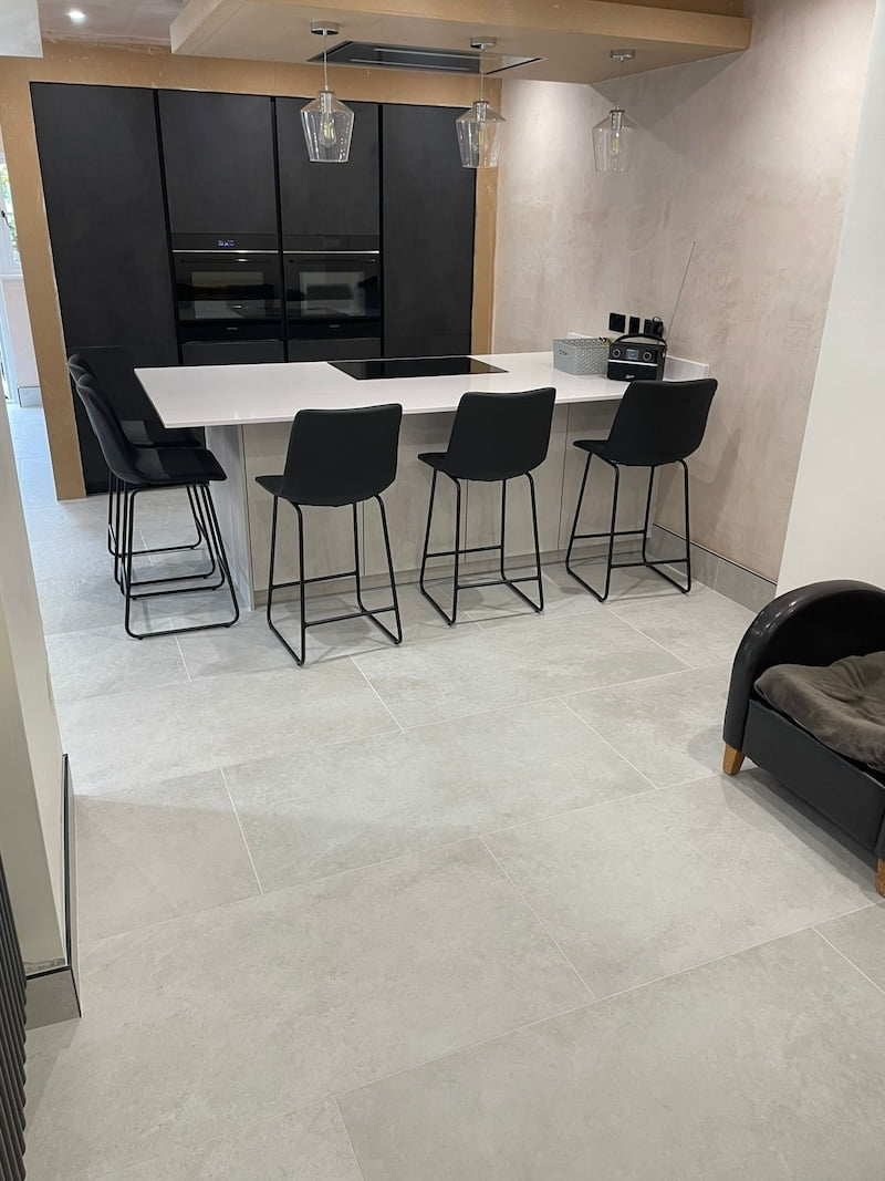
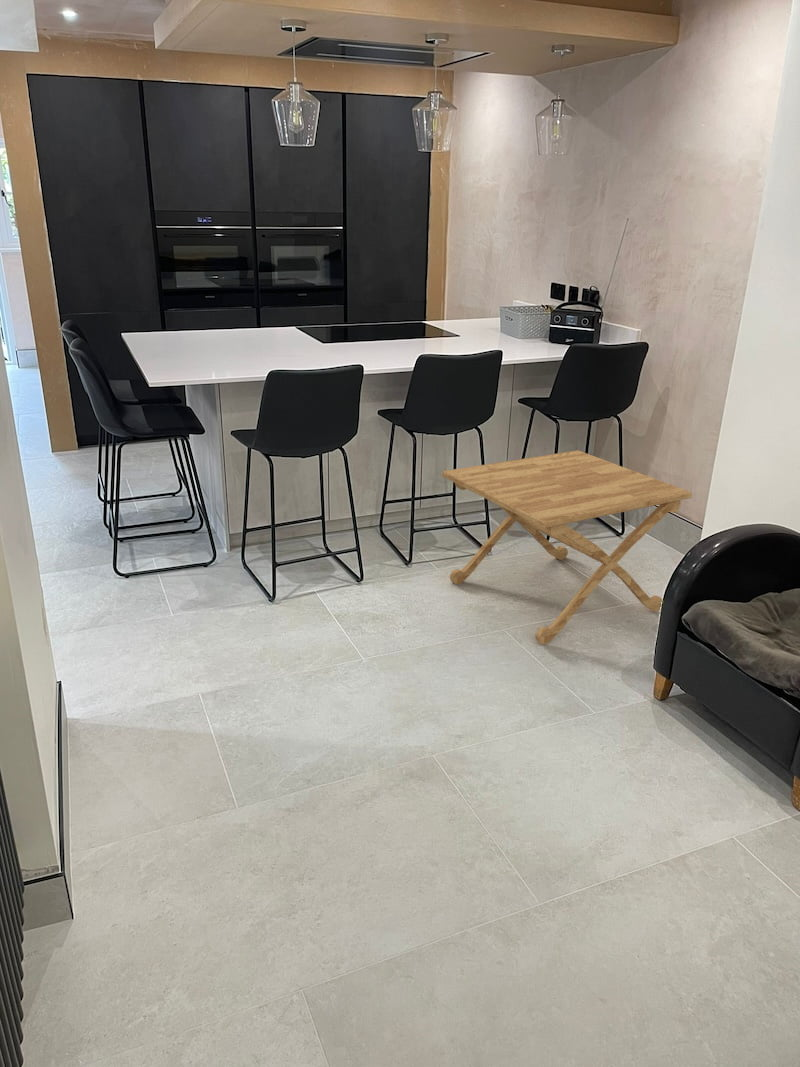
+ side table (558, 540)
